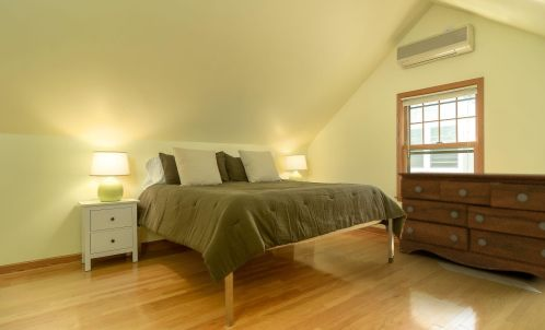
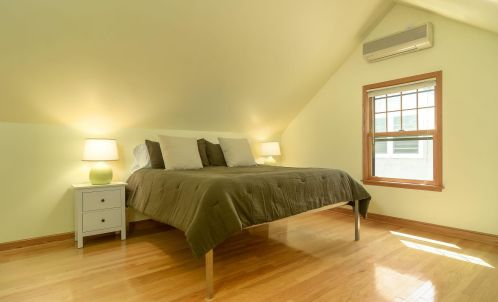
- dresser (475, 219)
